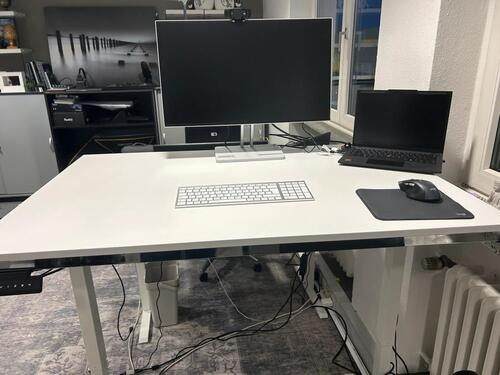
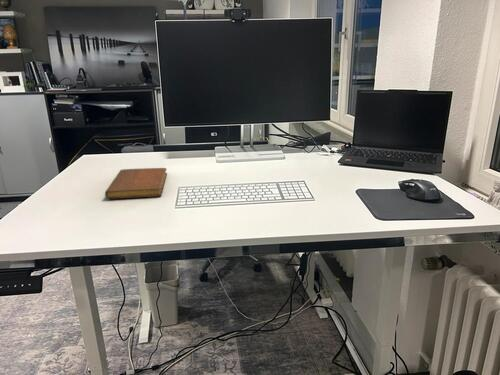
+ notebook (138, 181)
